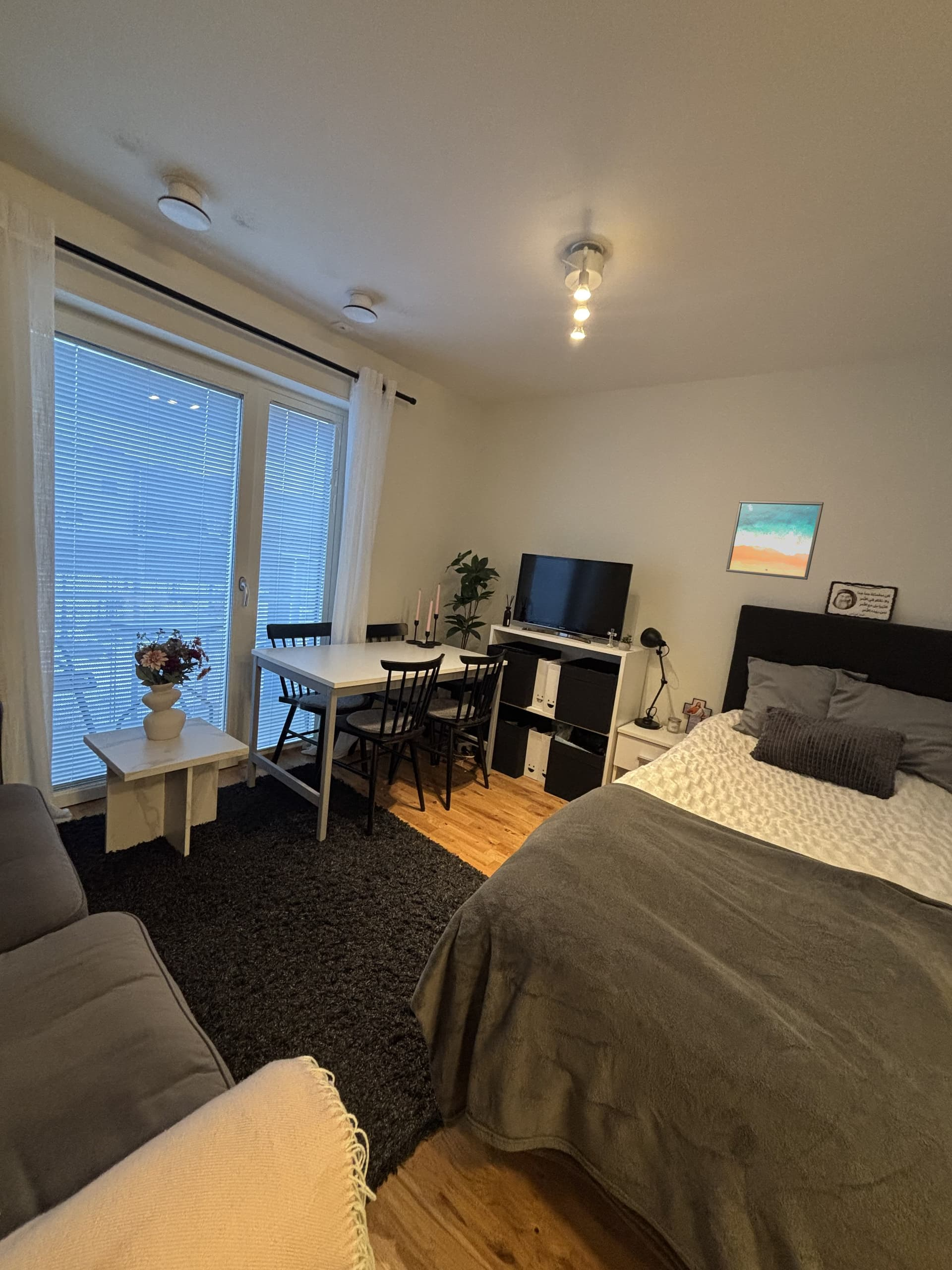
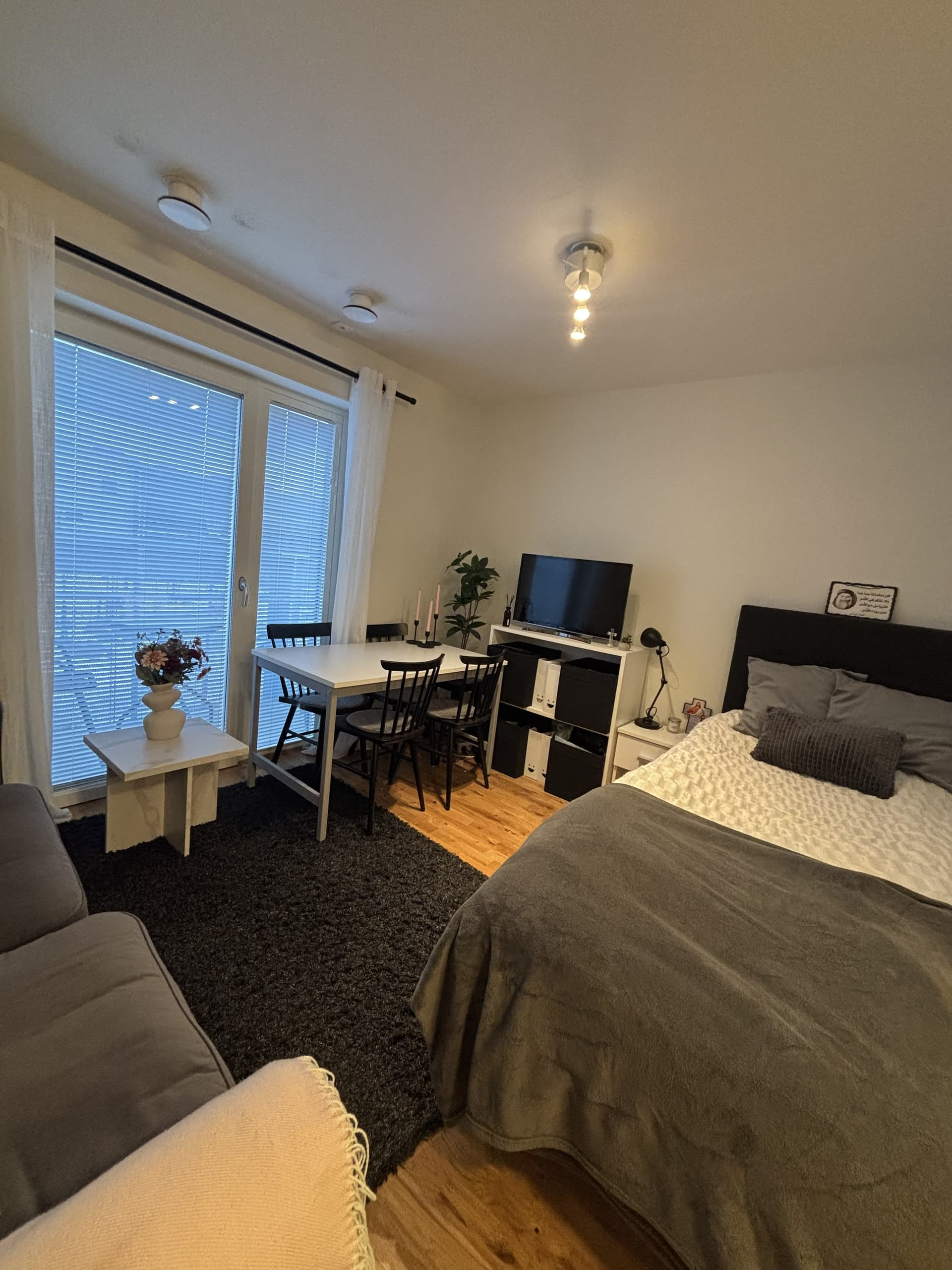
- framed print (772, 539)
